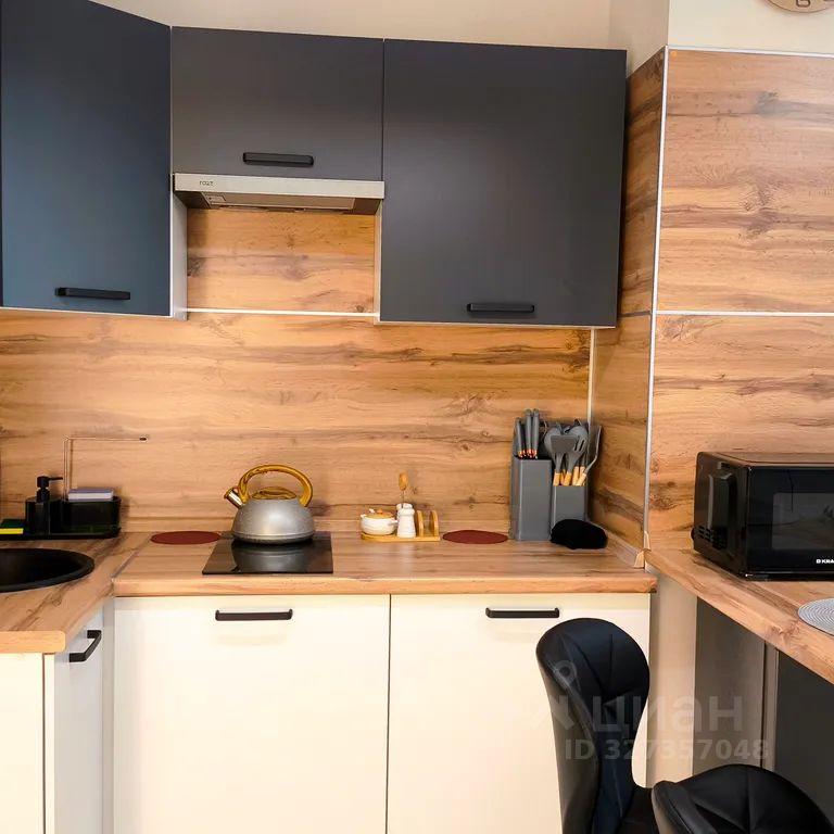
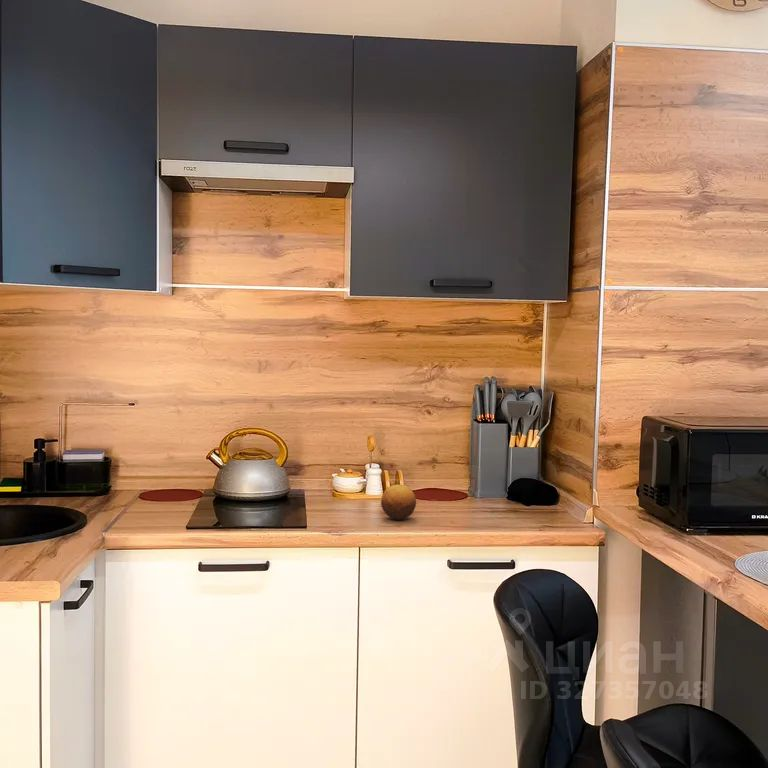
+ fruit (398, 501)
